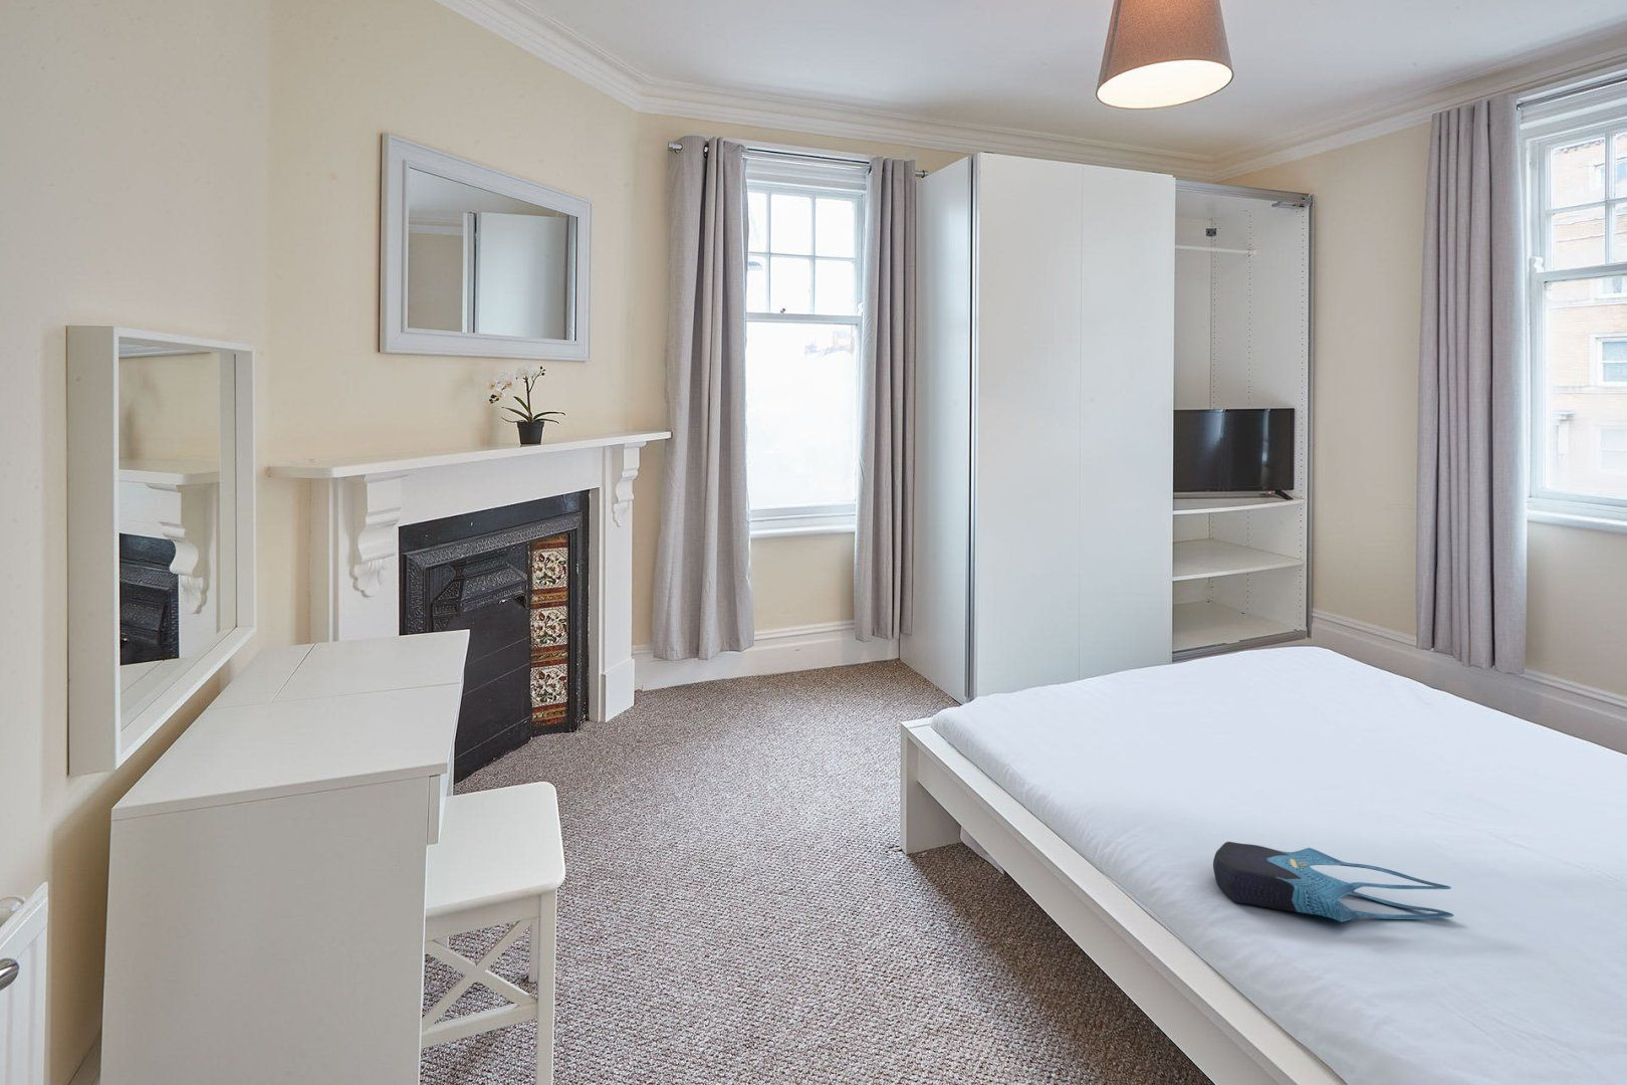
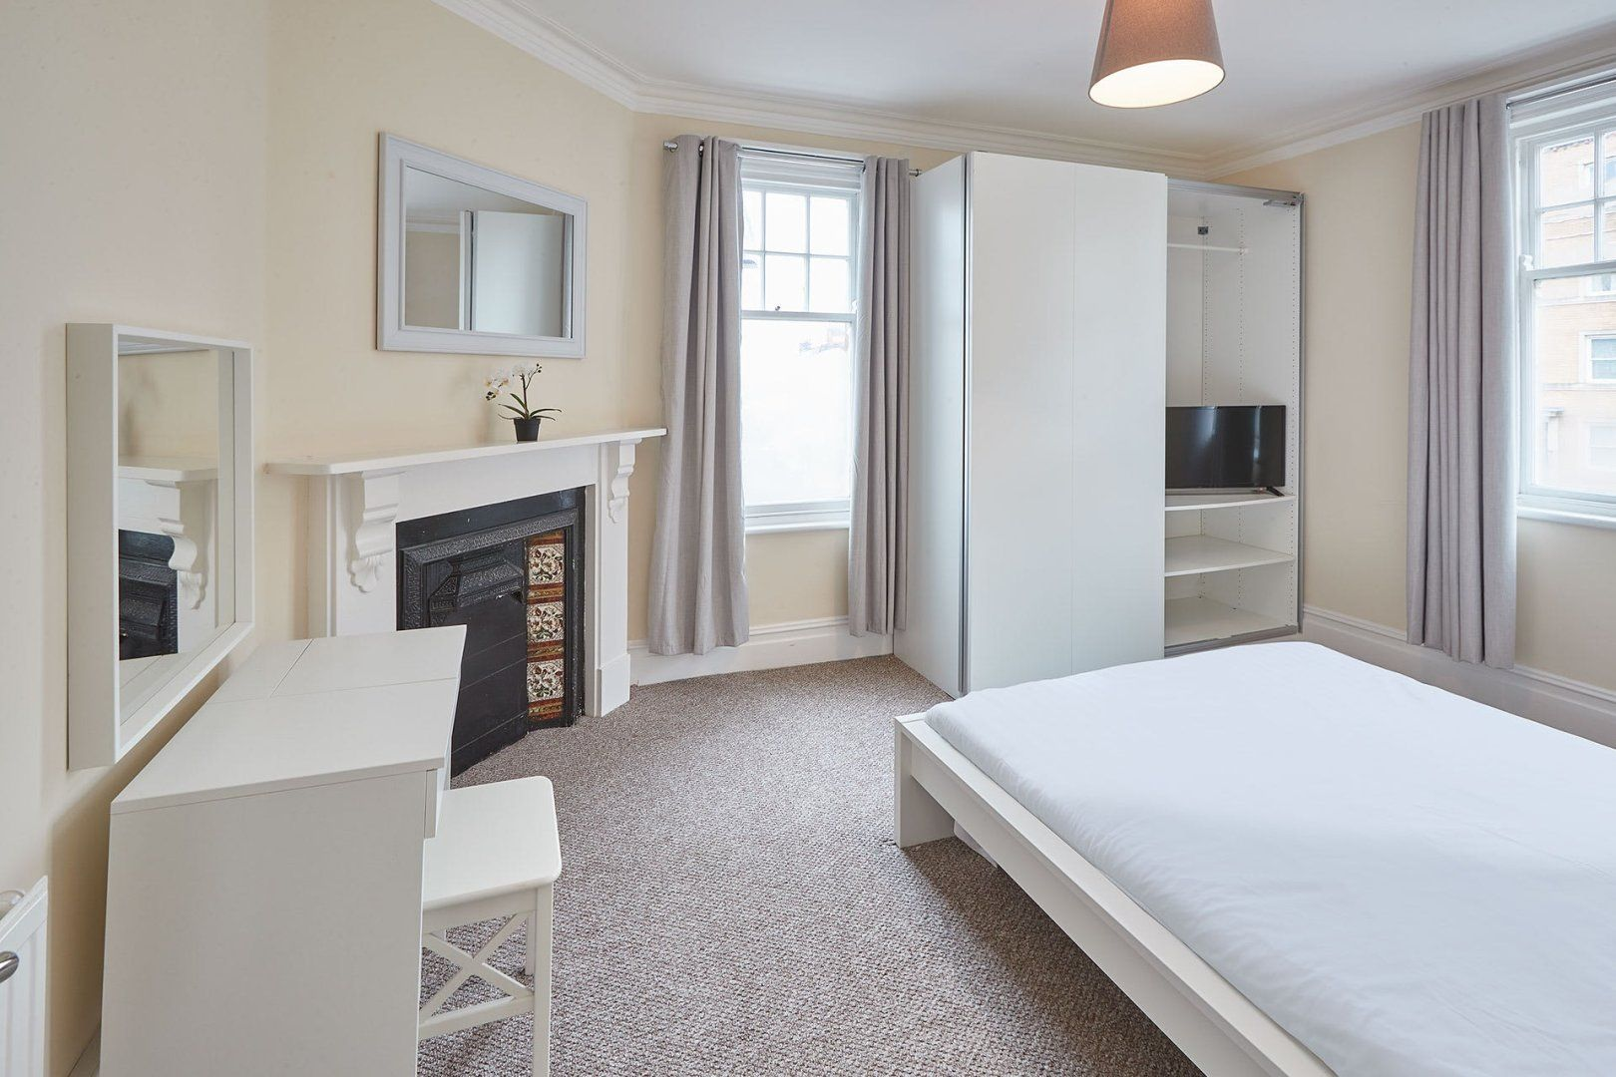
- tote bag (1328, 884)
